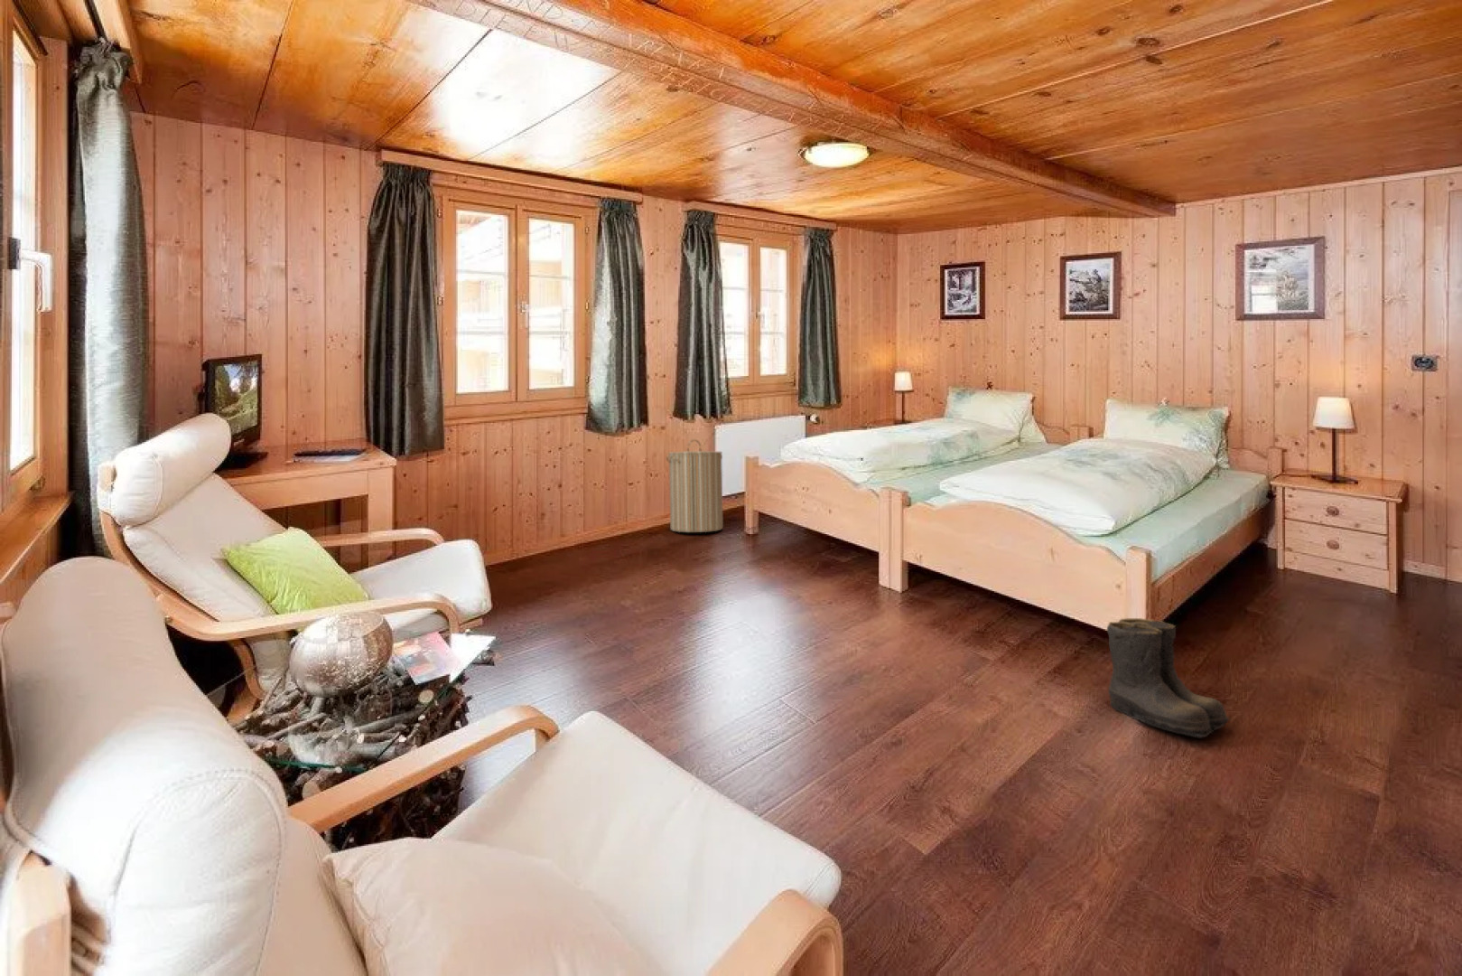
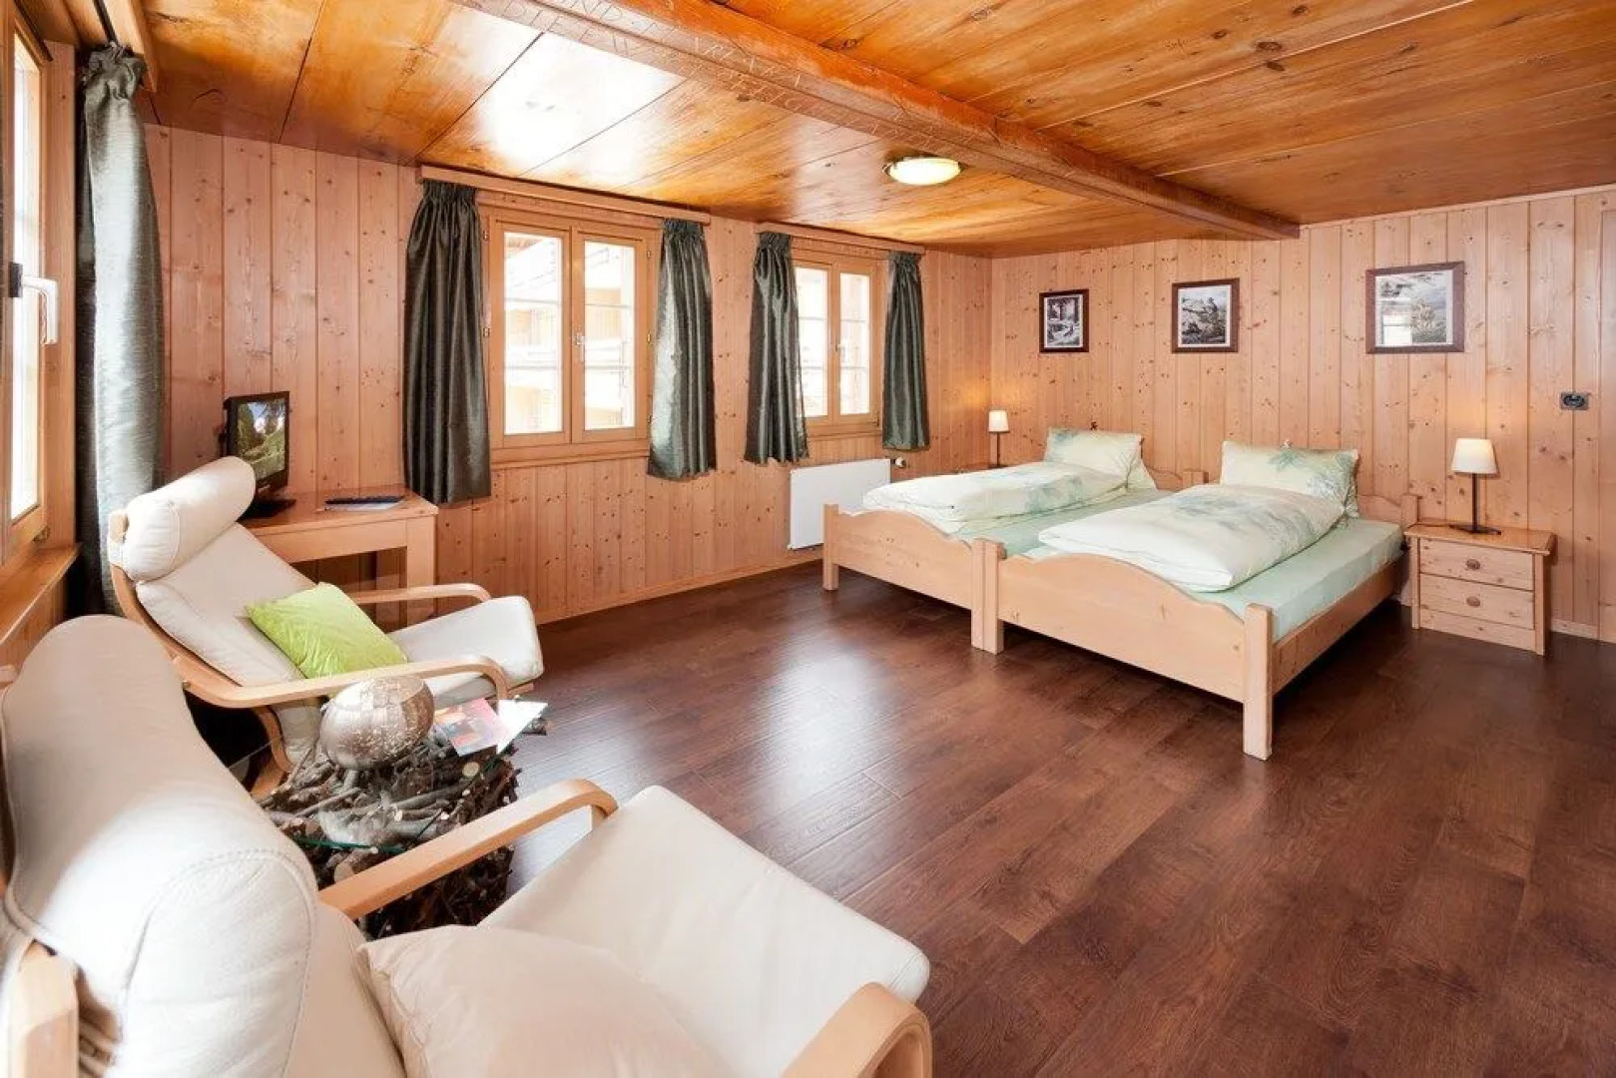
- boots (1164, 672)
- laundry hamper (696, 485)
